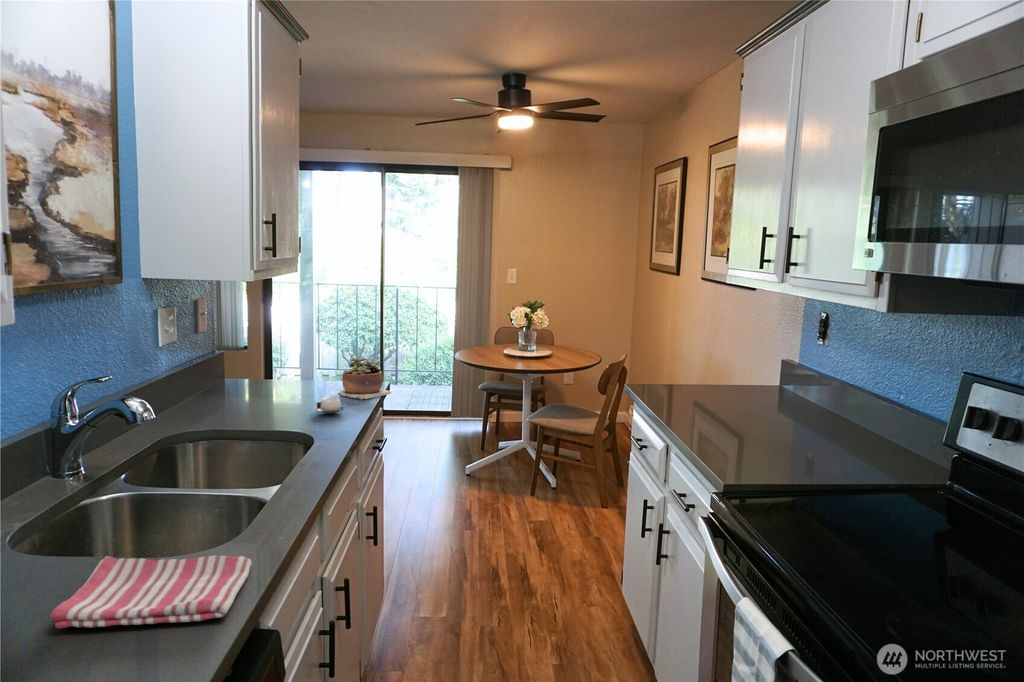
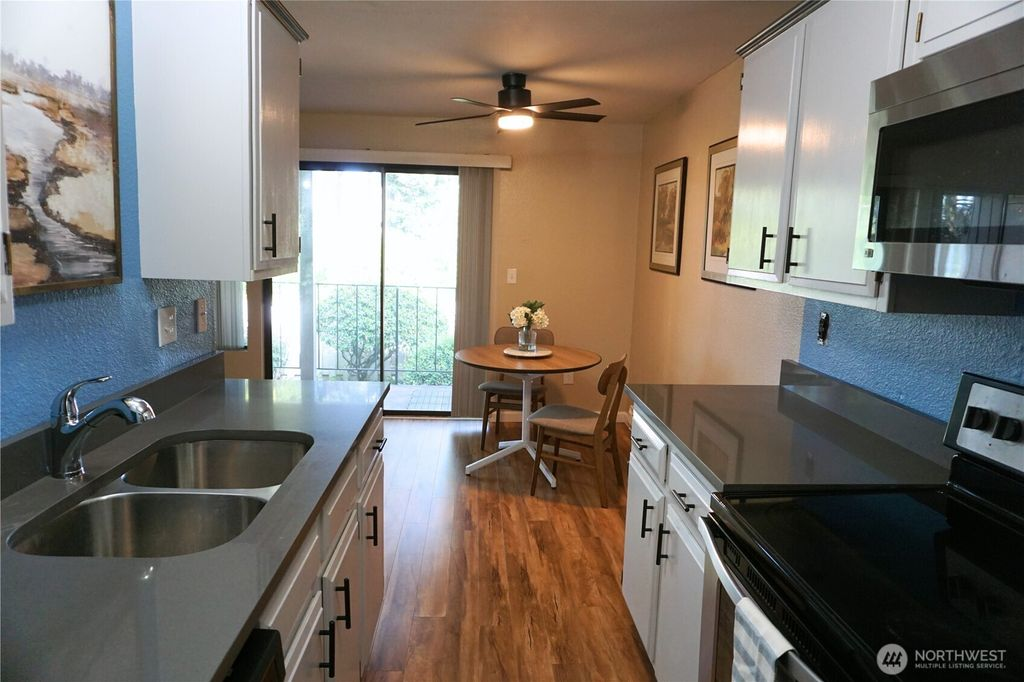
- dish towel (161, 586)
- succulent plant (362, 375)
- cup (330, 406)
